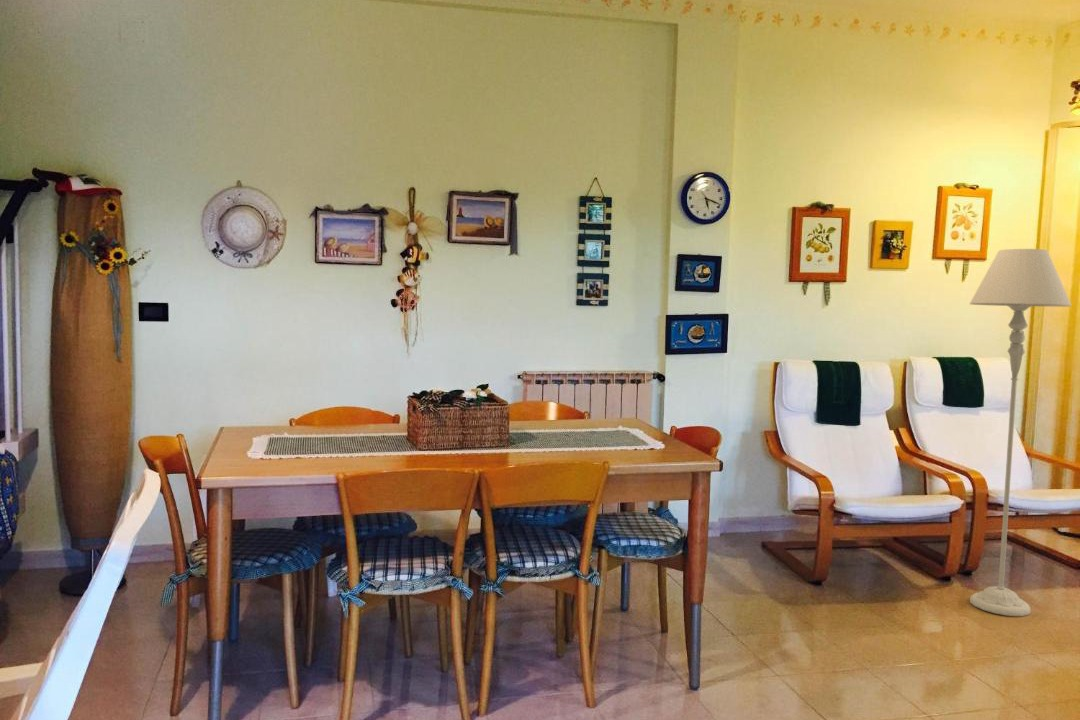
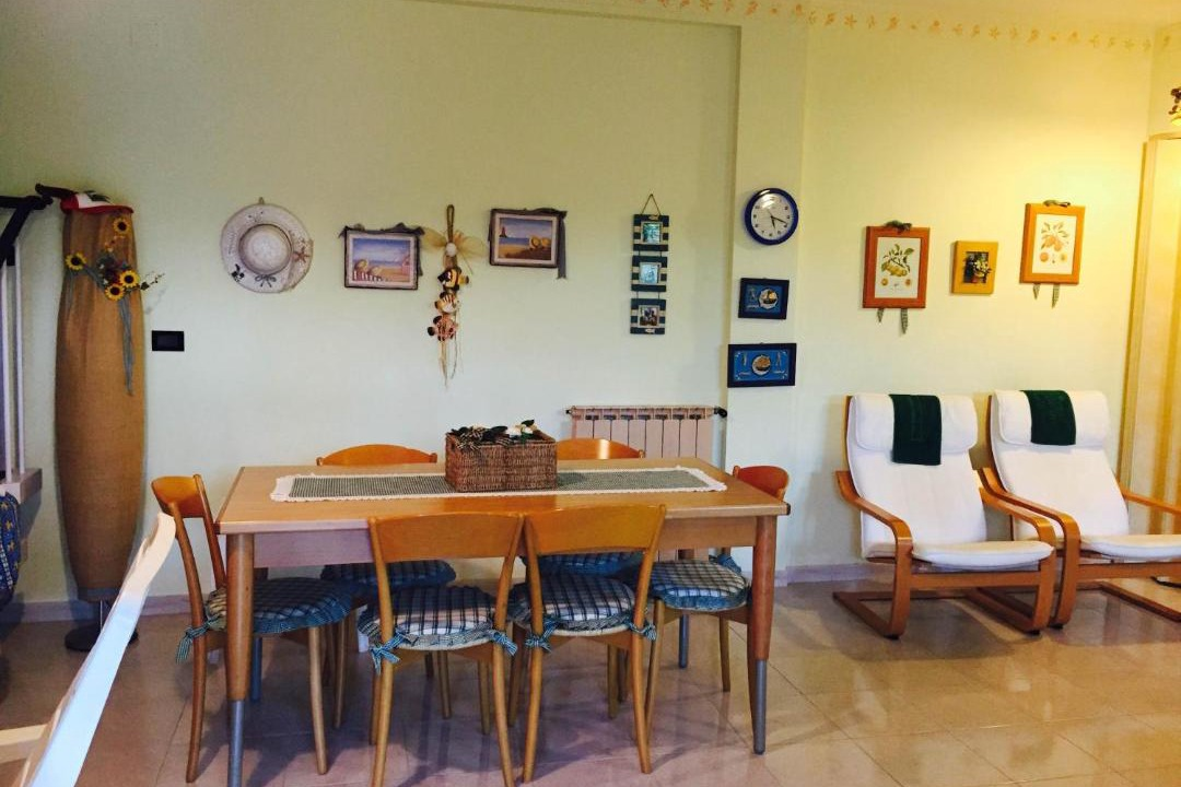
- floor lamp (1010, 430)
